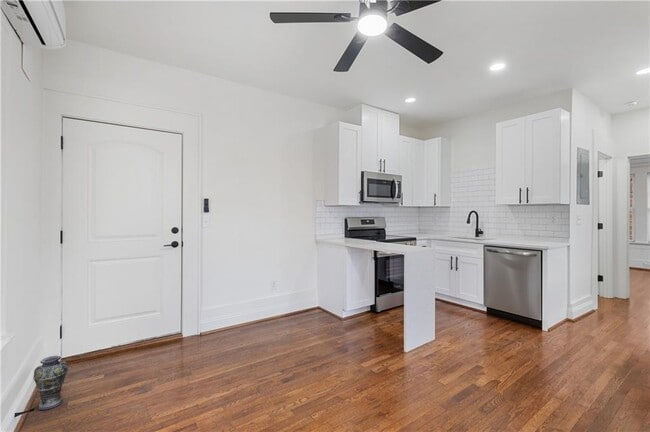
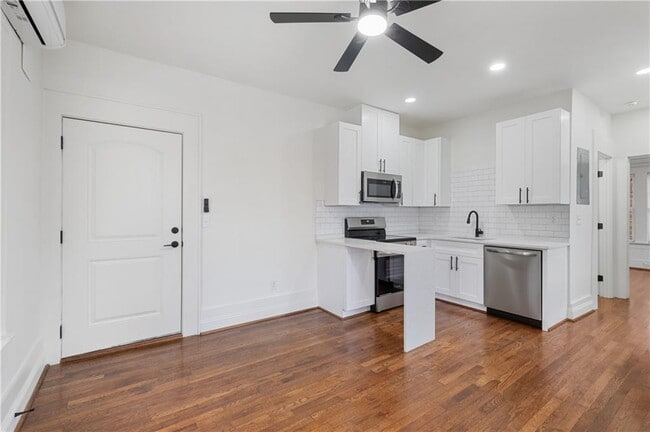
- vase (51, 381)
